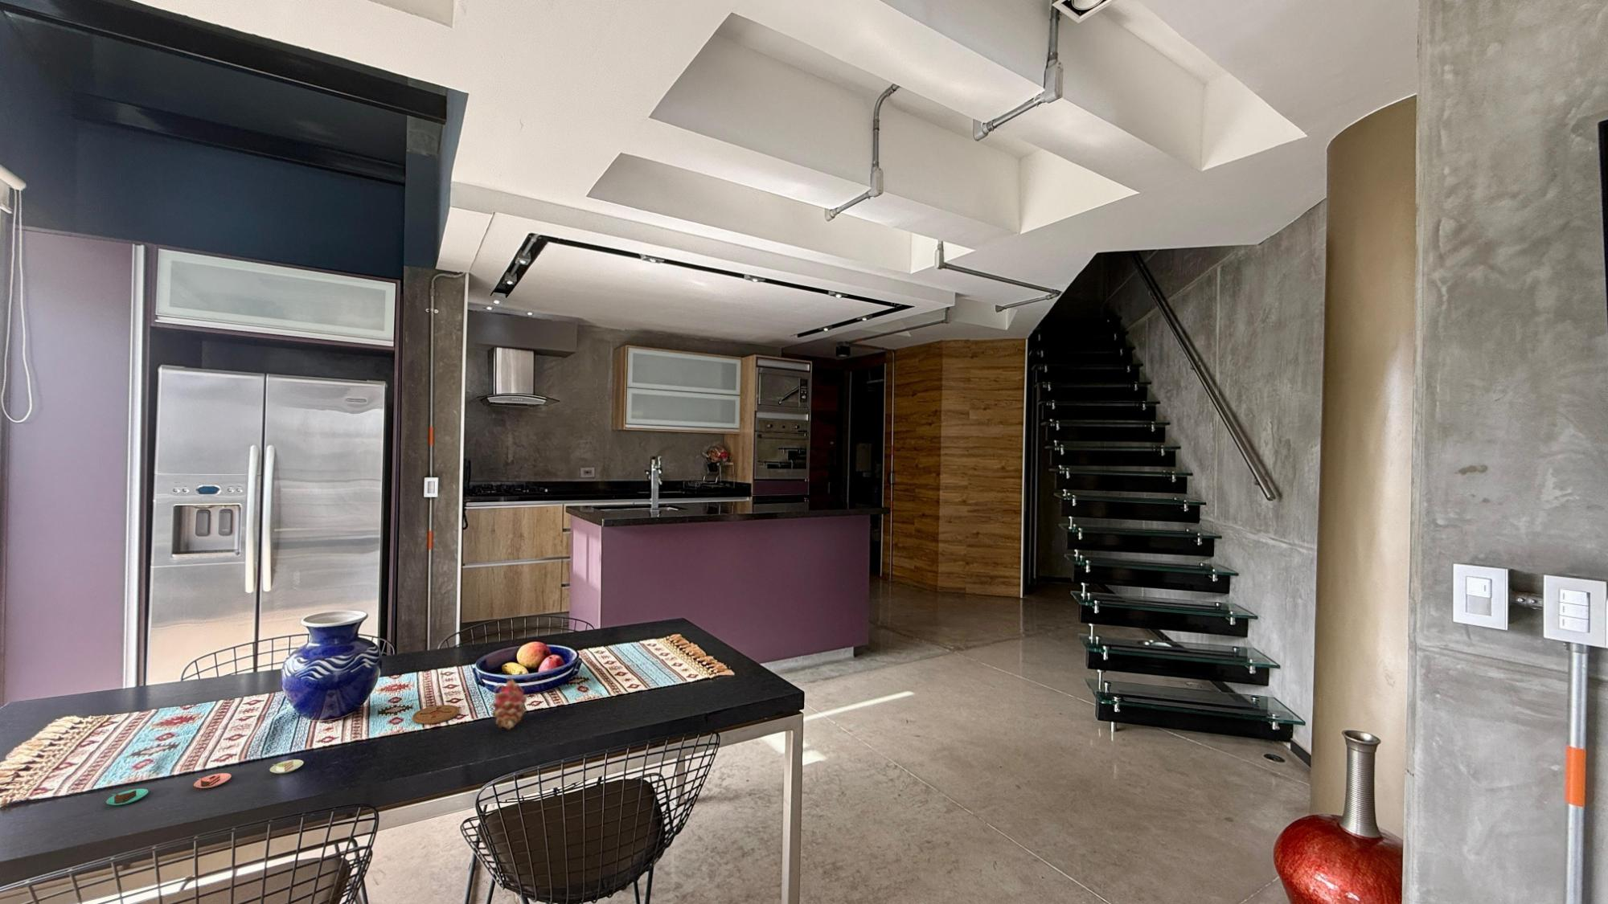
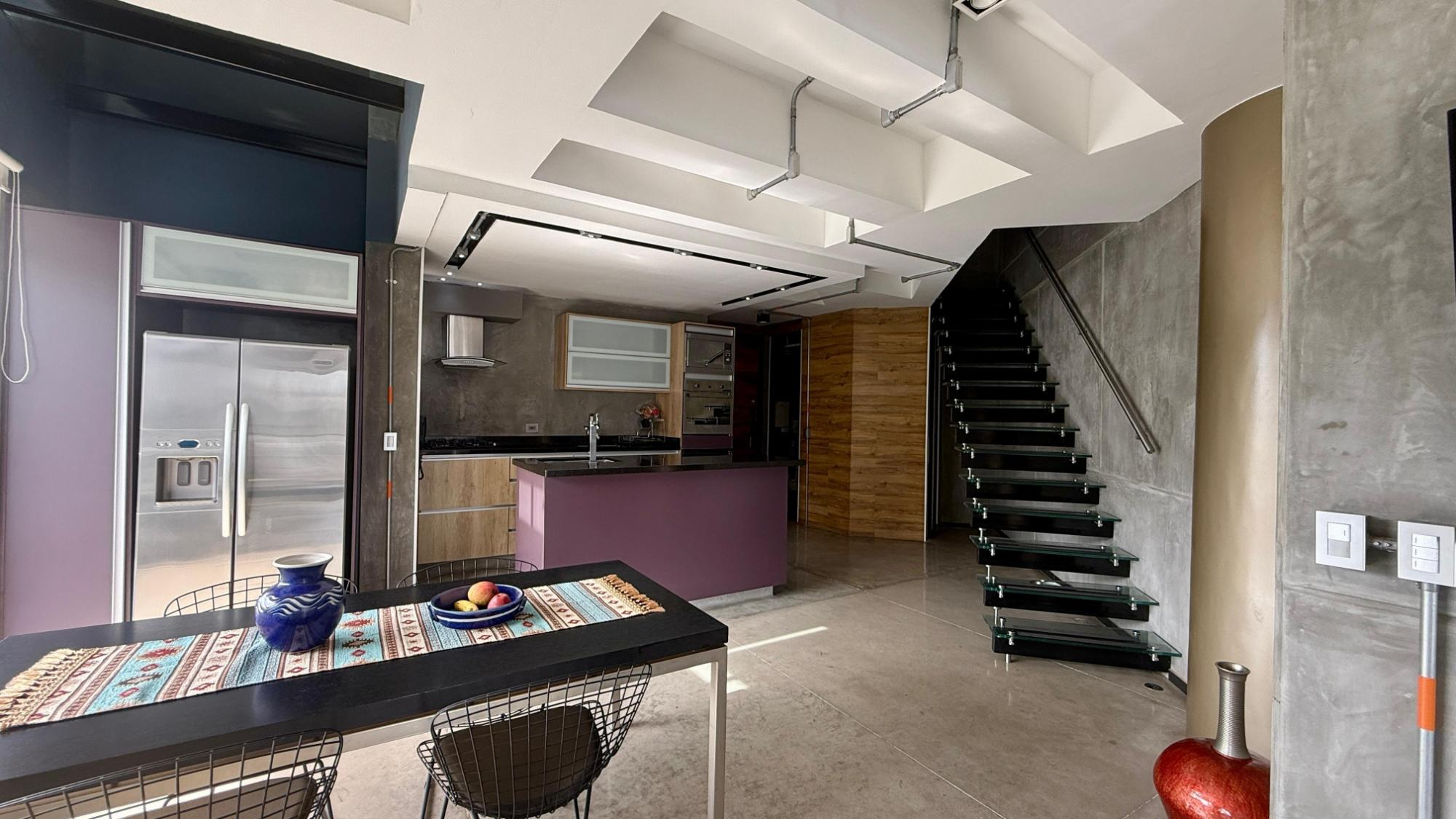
- fruit (508, 701)
- coaster (436, 713)
- plate (211, 778)
